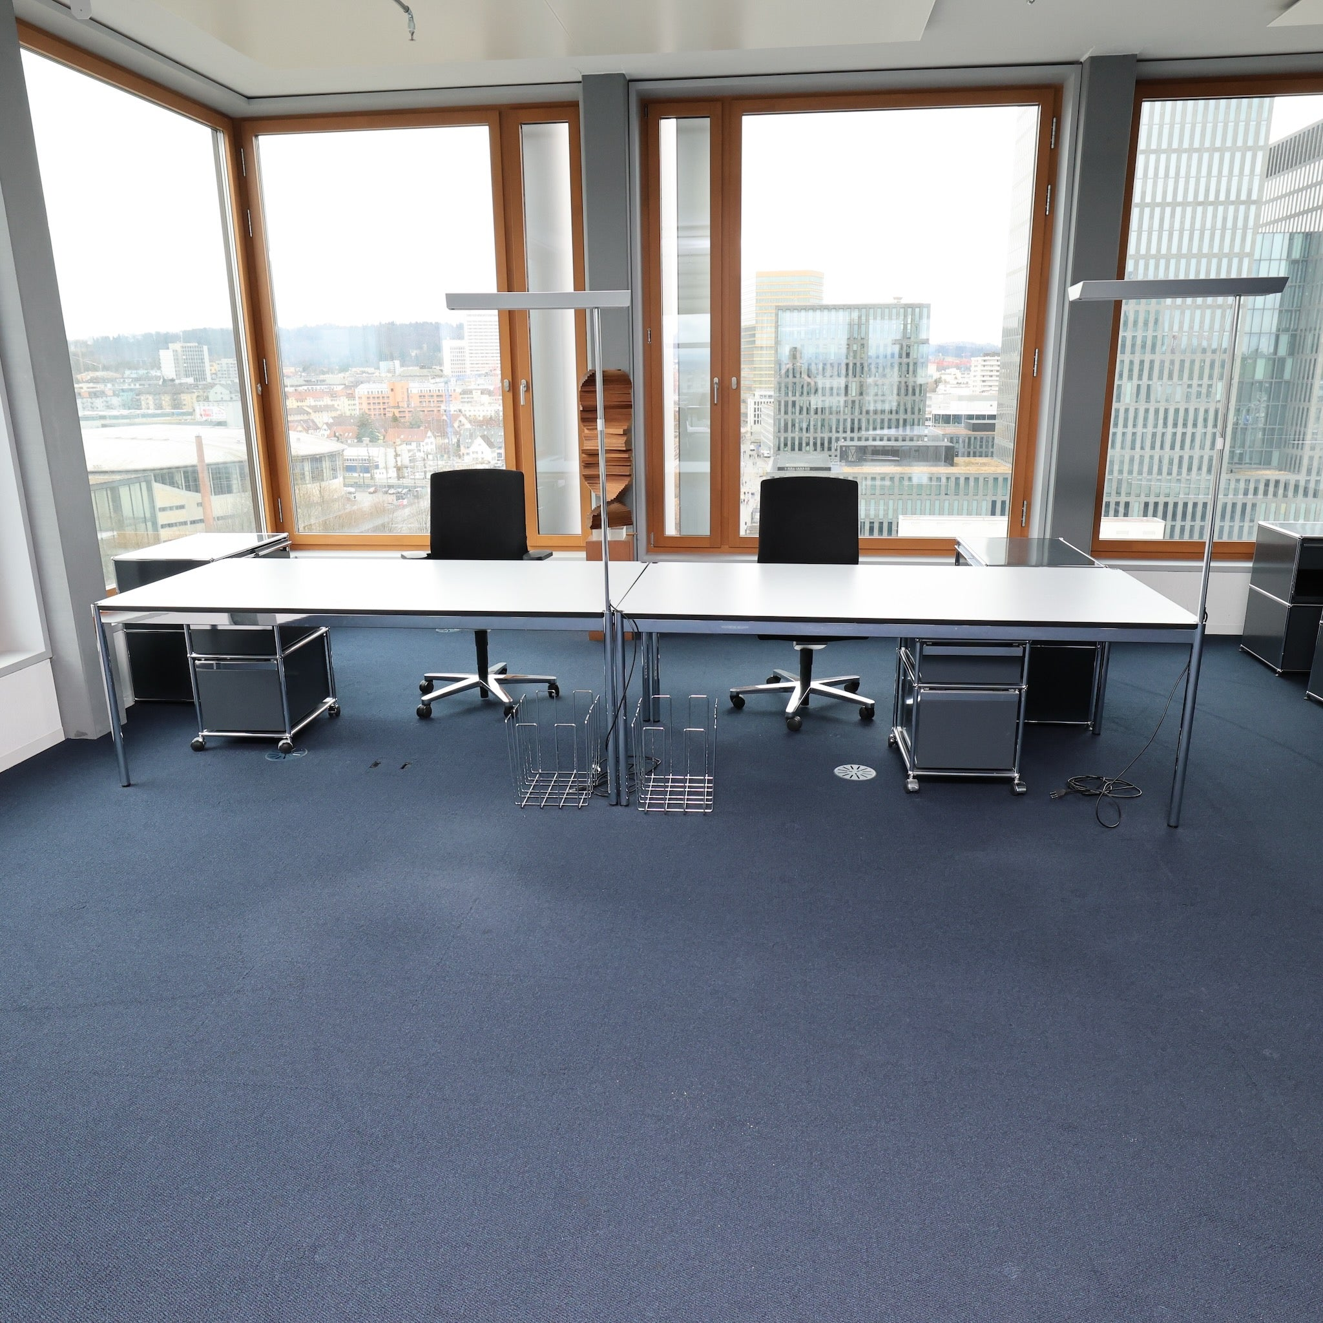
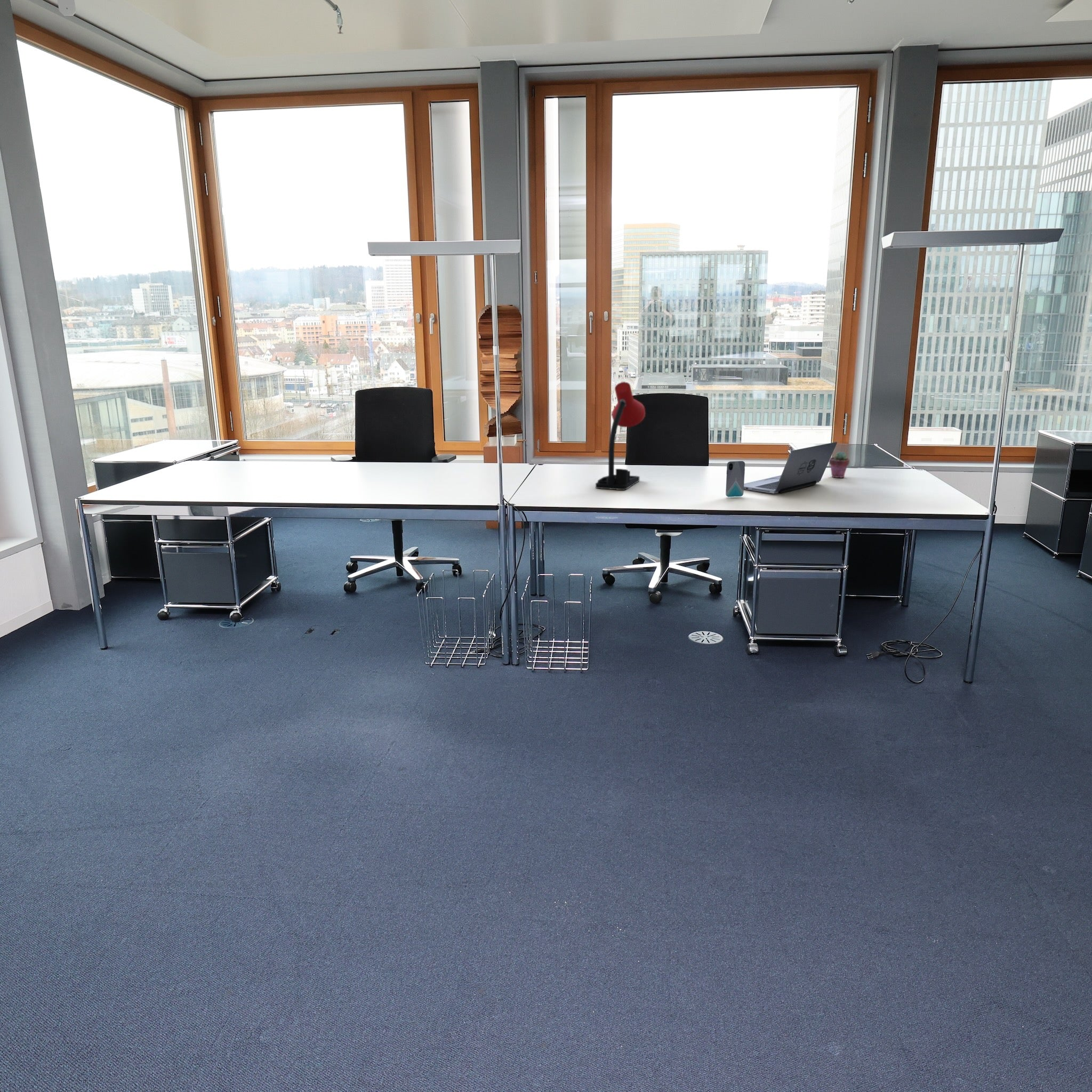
+ phone case (735, 479)
+ desk lamp (616, 433)
+ potted succulent (839, 464)
+ laptop (786, 465)
